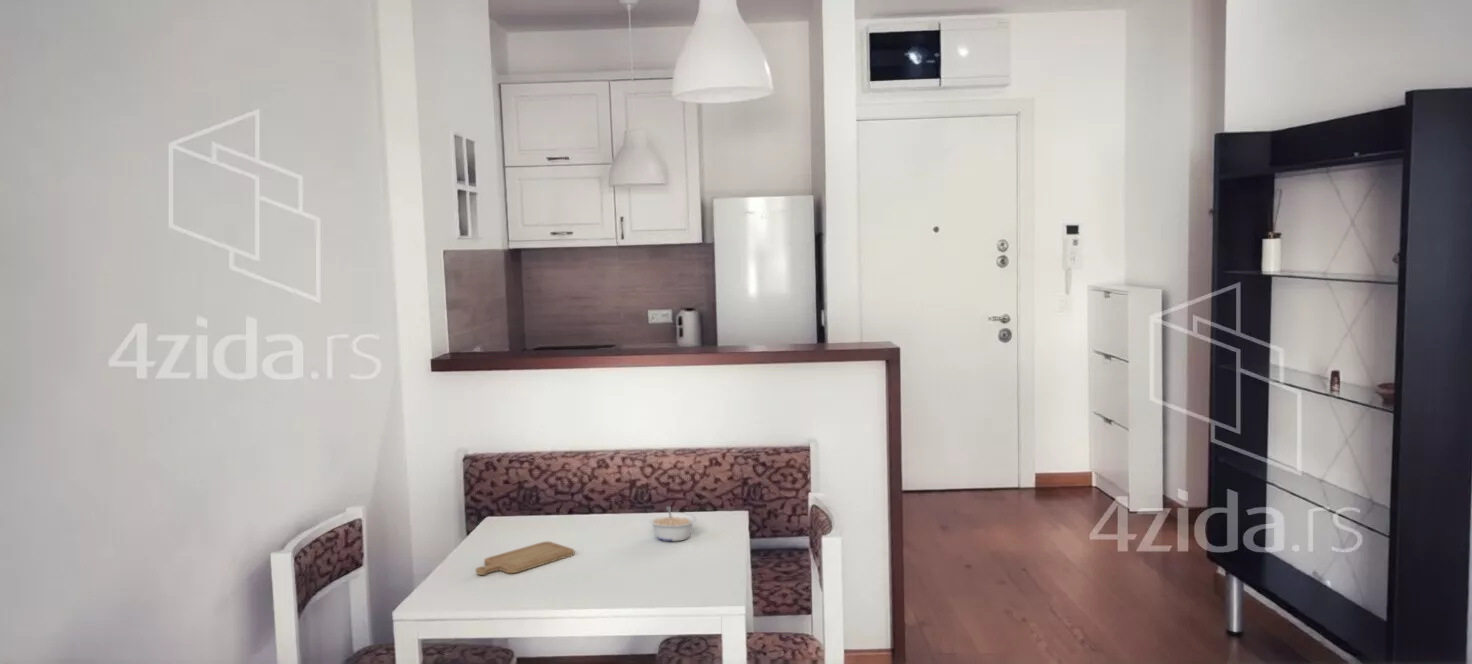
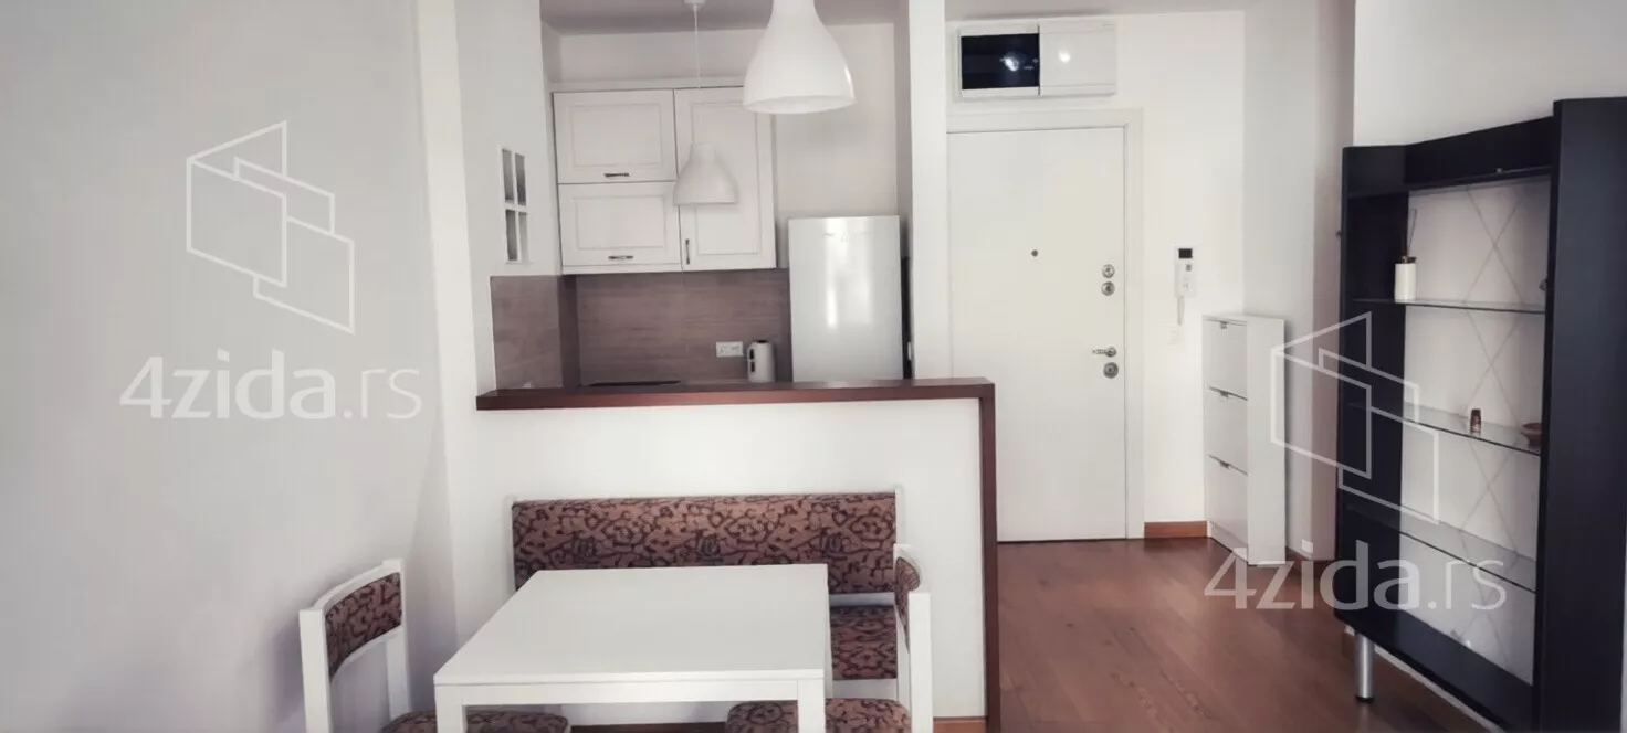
- legume (671, 525)
- chopping board (521, 559)
